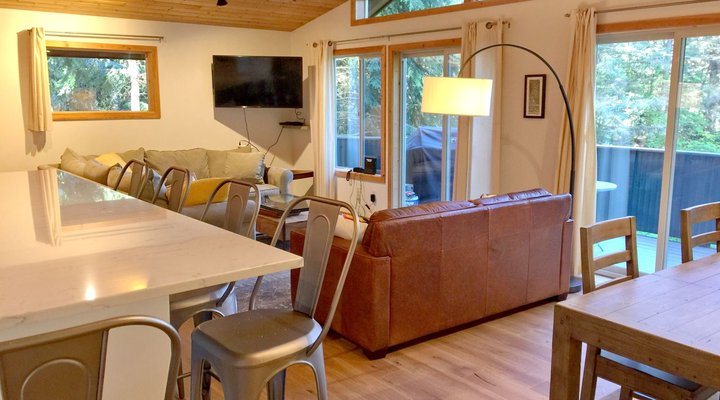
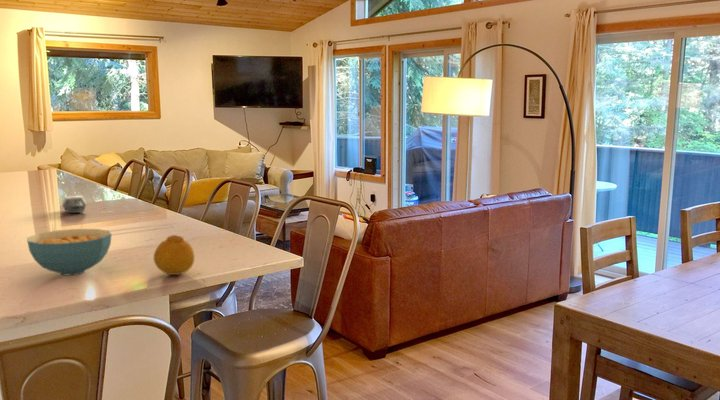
+ teapot (74, 204)
+ fruit (174, 254)
+ cereal bowl (71, 254)
